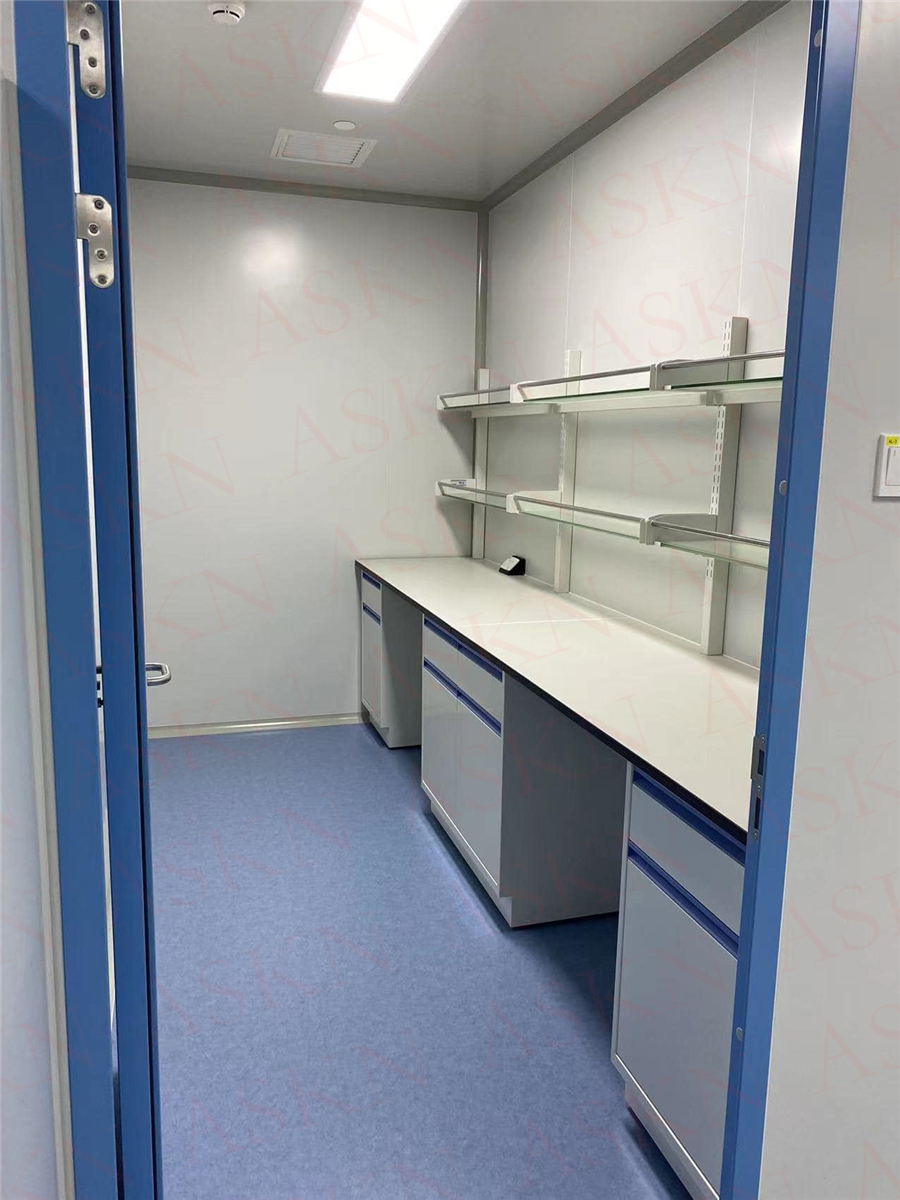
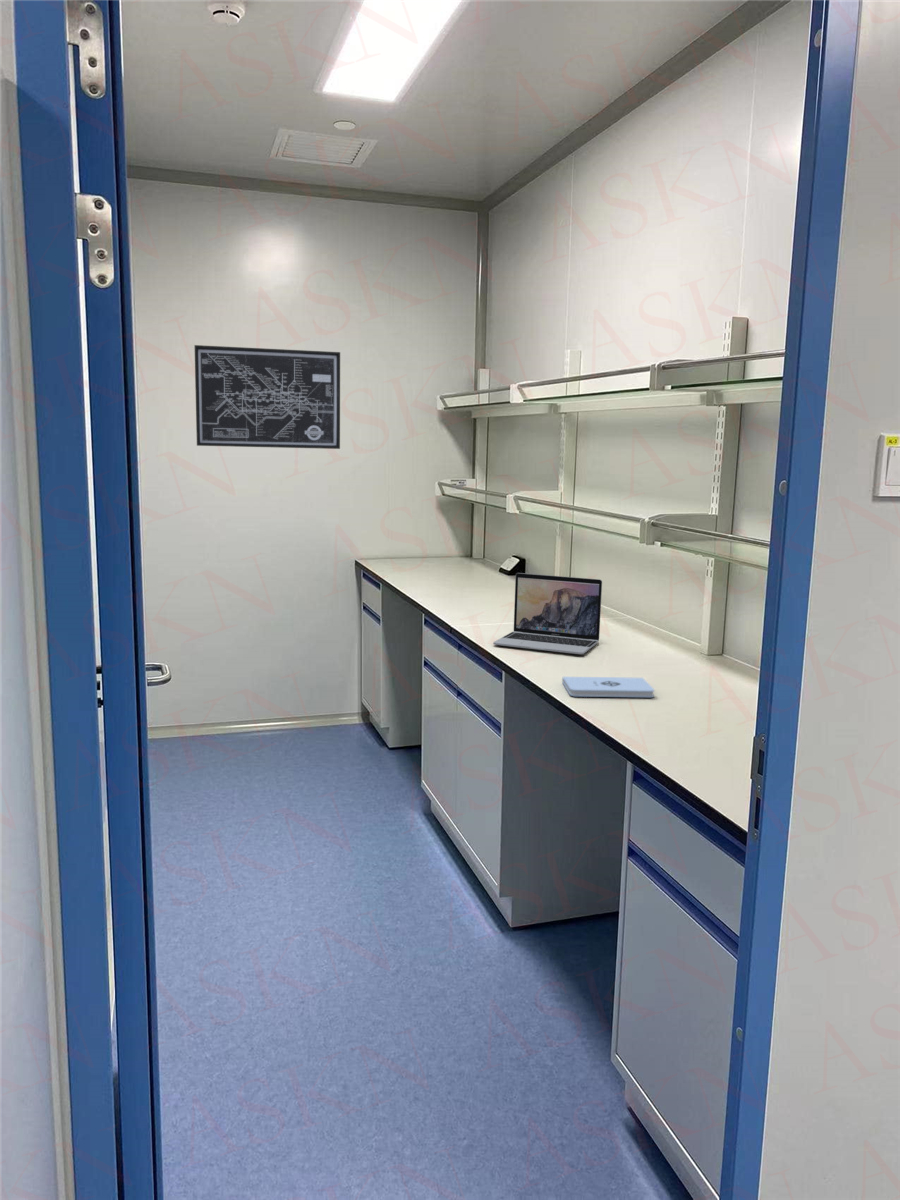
+ notepad (607, 686)
+ wall art (269, 398)
+ laptop (547, 612)
